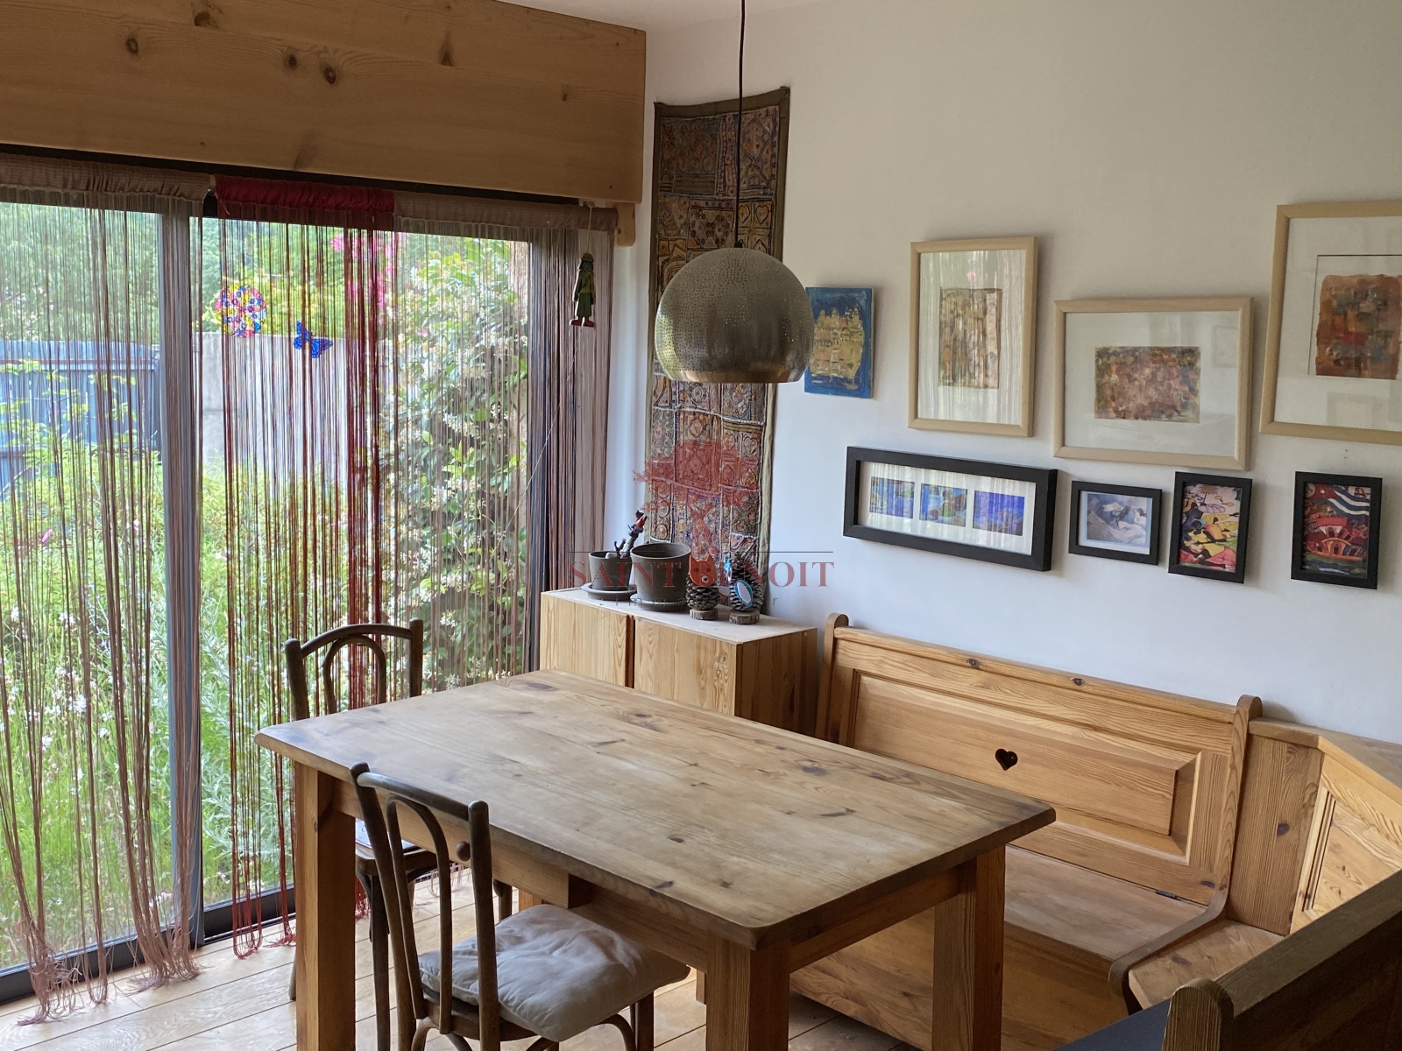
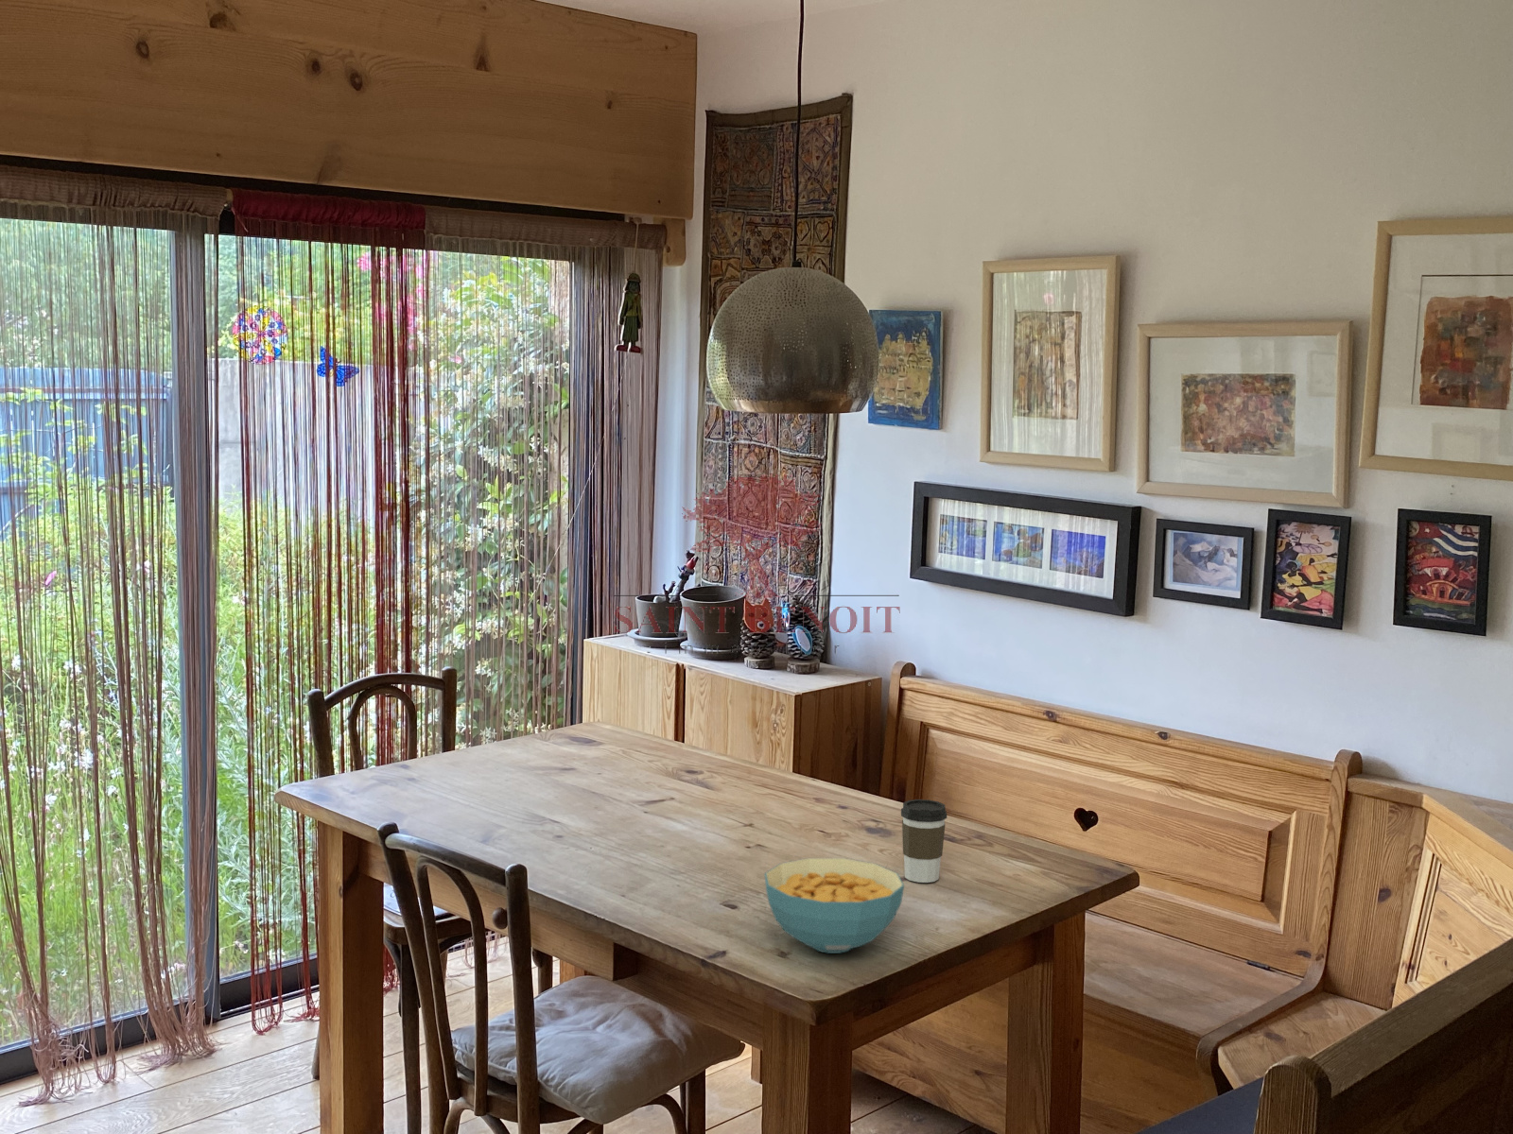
+ cereal bowl (832, 912)
+ coffee cup (922, 841)
